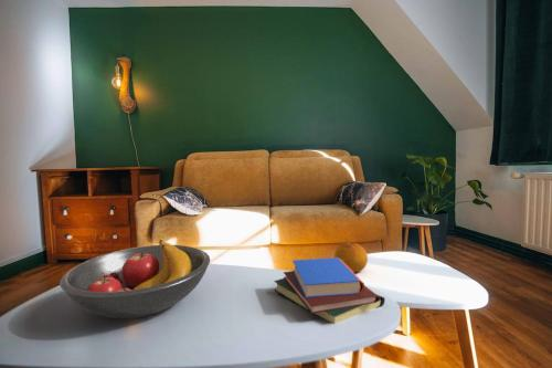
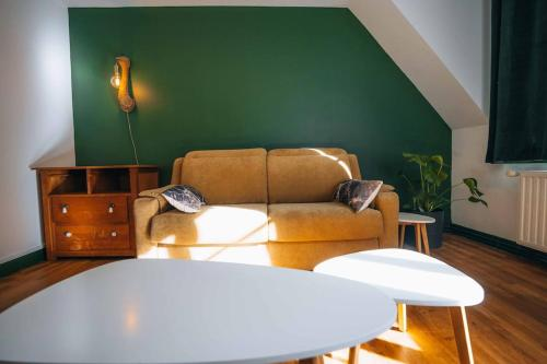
- fruit bowl (142, 277)
- book (327, 284)
- fruit (350, 255)
